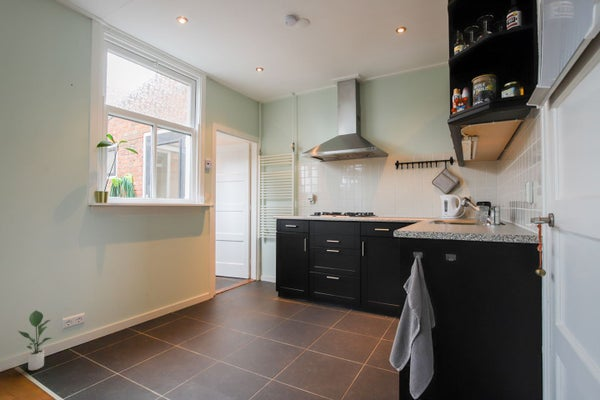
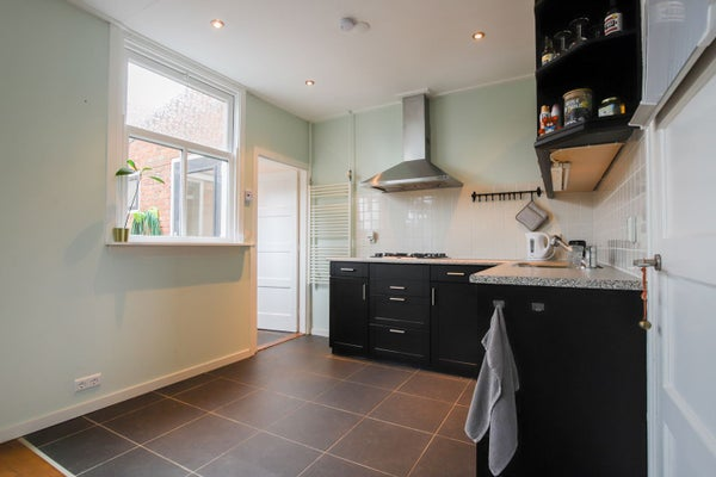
- potted plant (34, 341)
